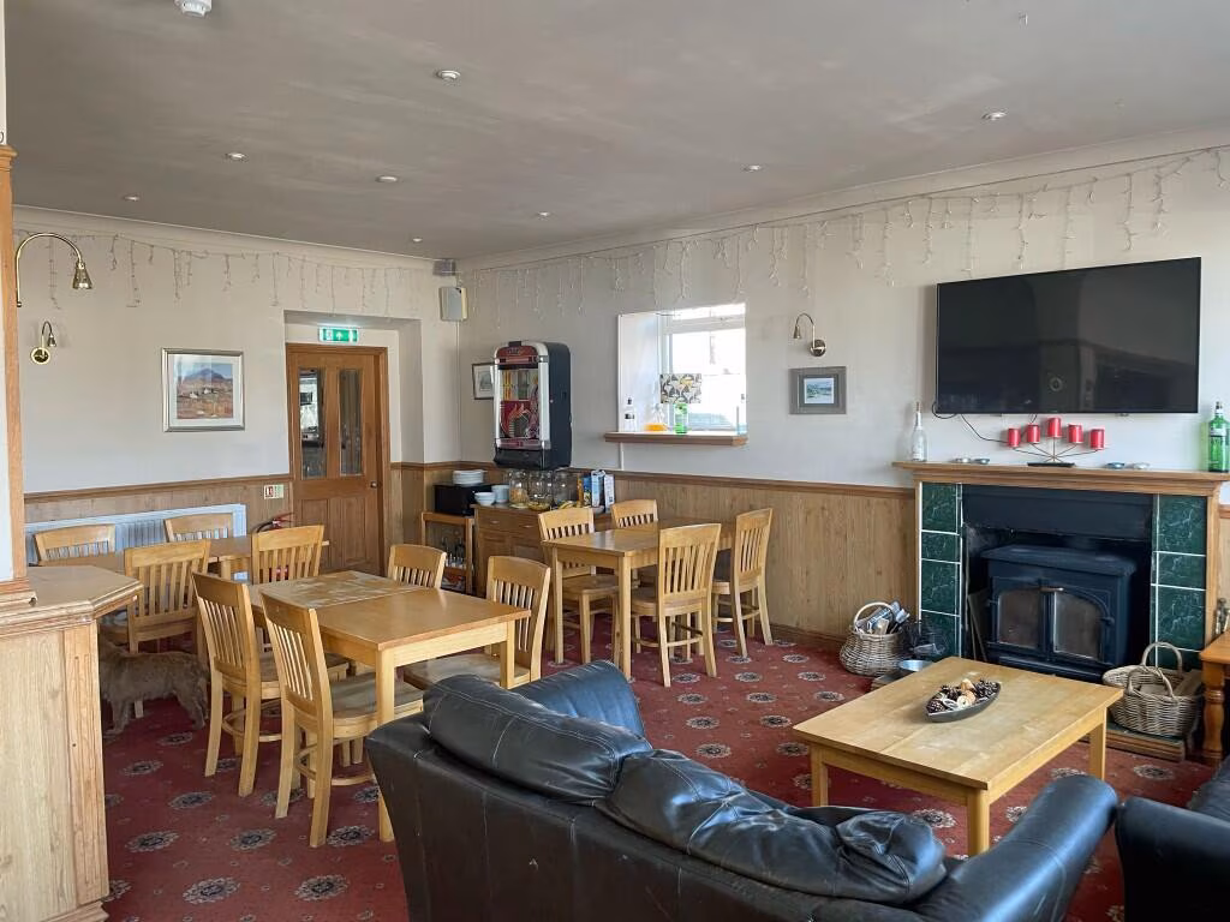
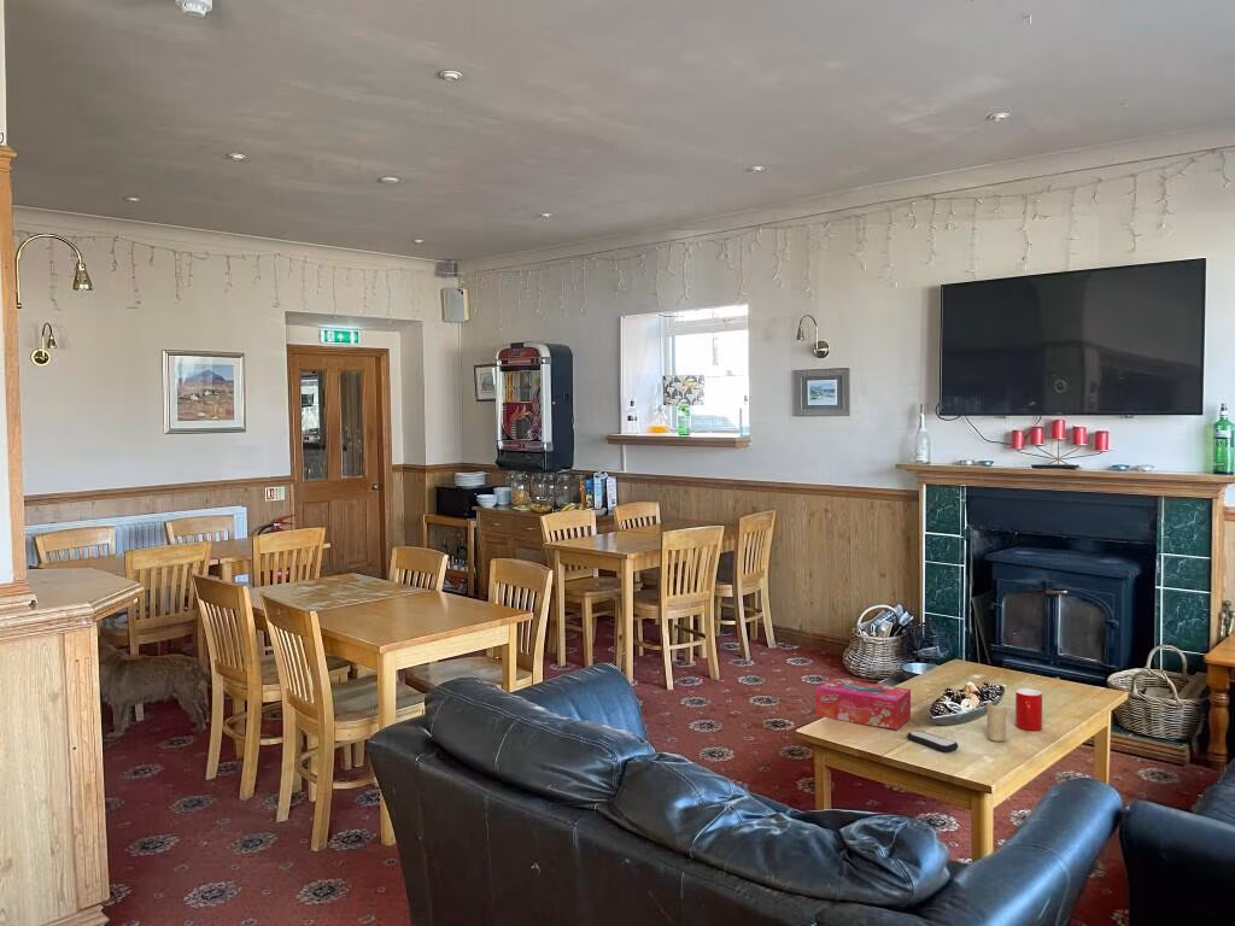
+ candle (996, 720)
+ remote control (931, 740)
+ cup (1026, 710)
+ tissue box (862, 702)
